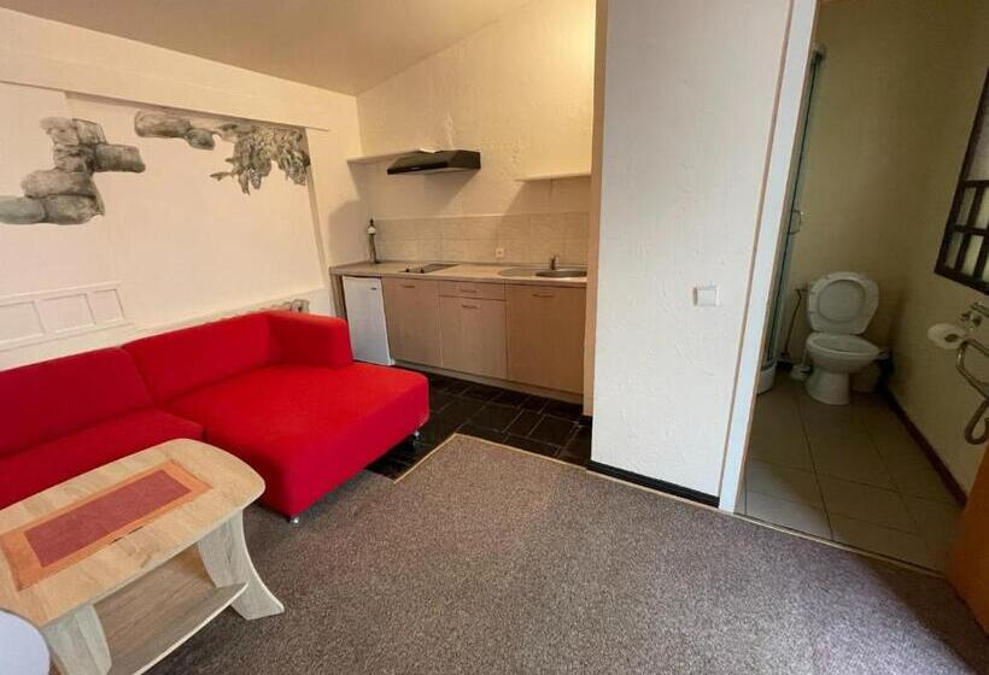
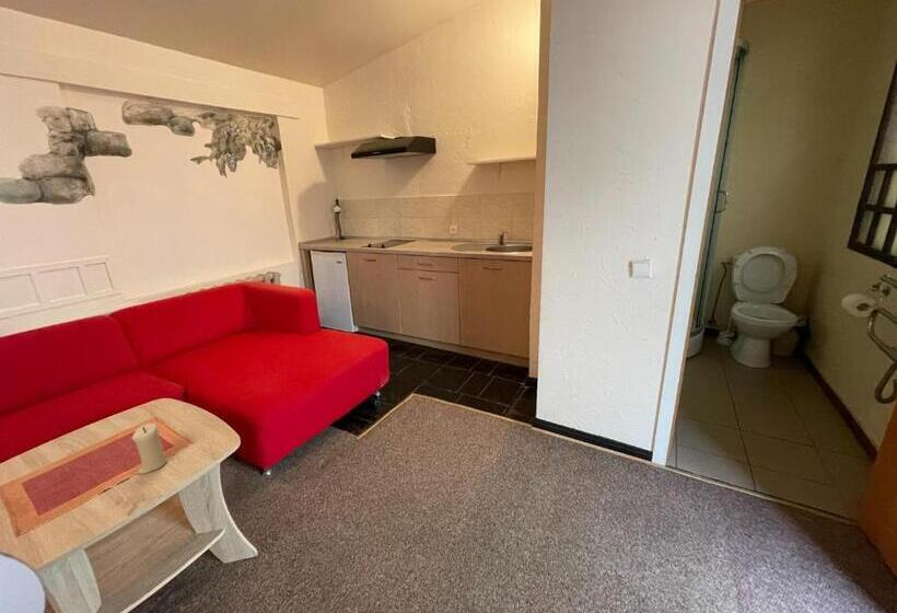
+ candle (148, 447)
